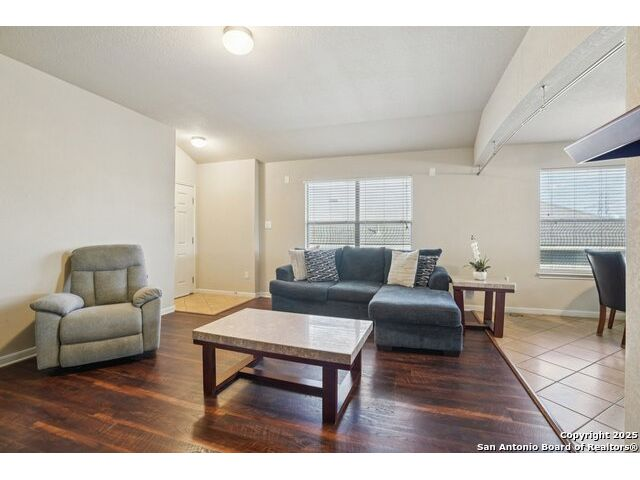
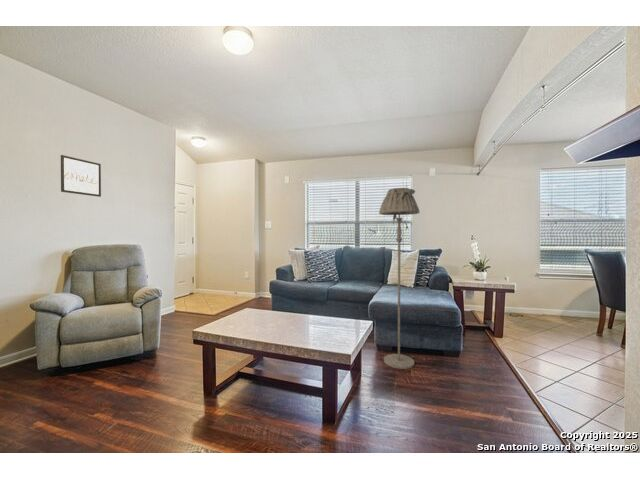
+ floor lamp (398, 275)
+ wall art (81, 177)
